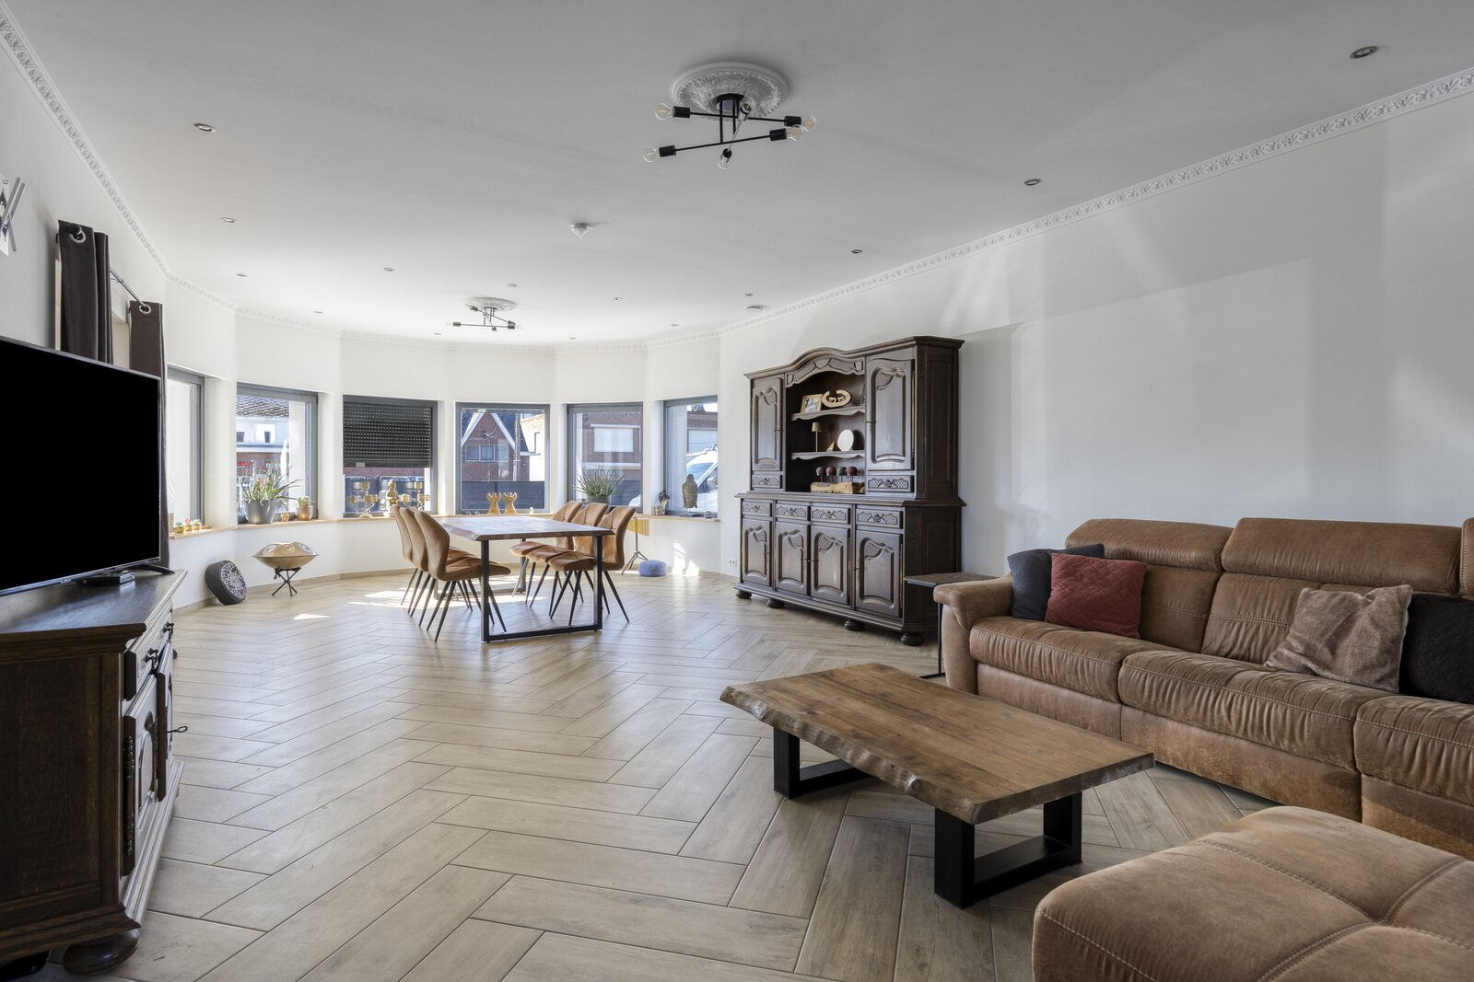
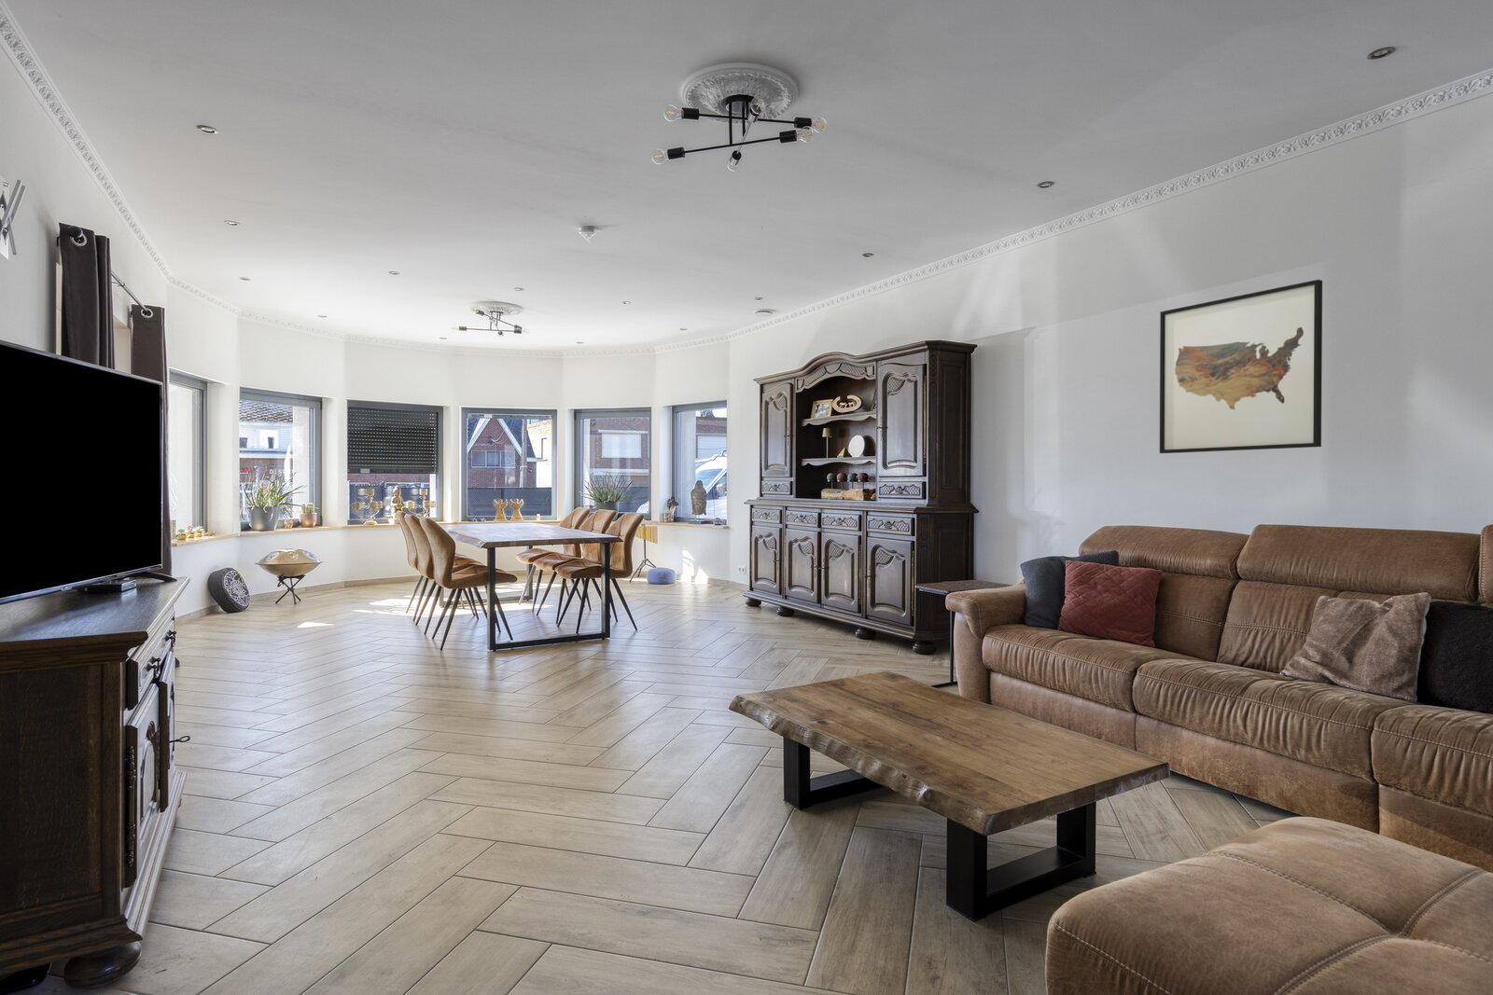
+ wall art (1233, 373)
